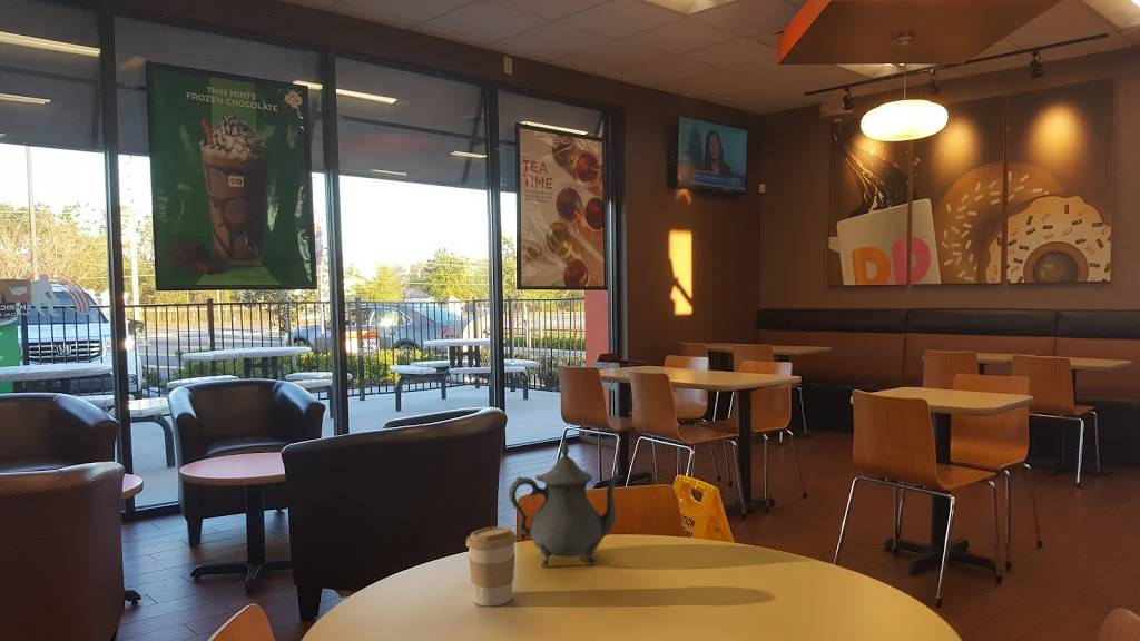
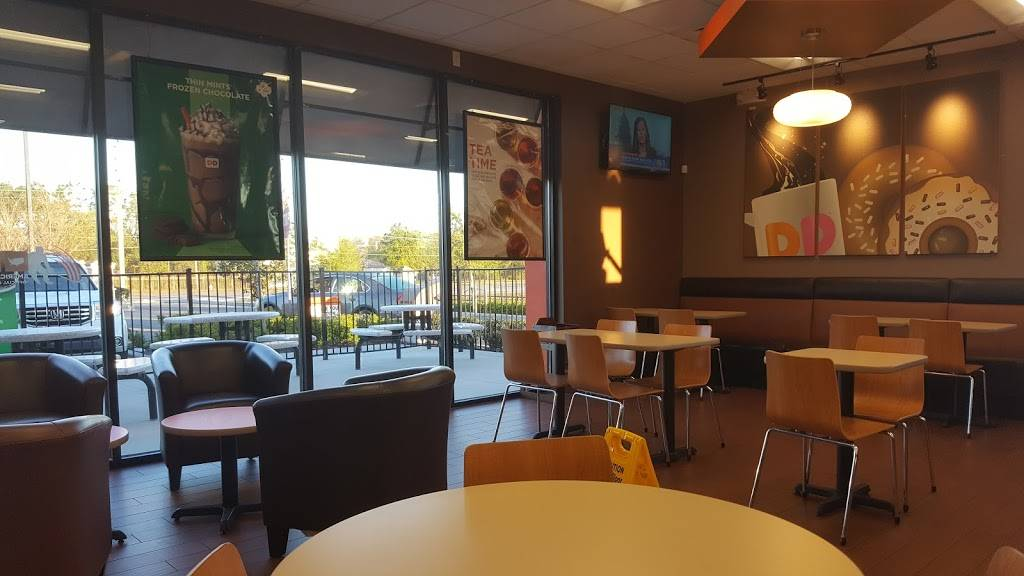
- teapot (566, 499)
- coffee cup (491, 563)
